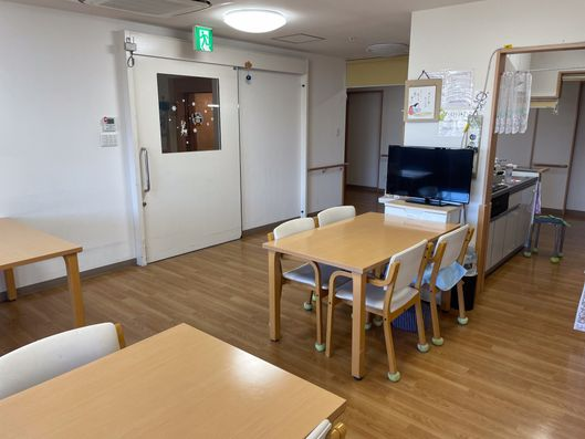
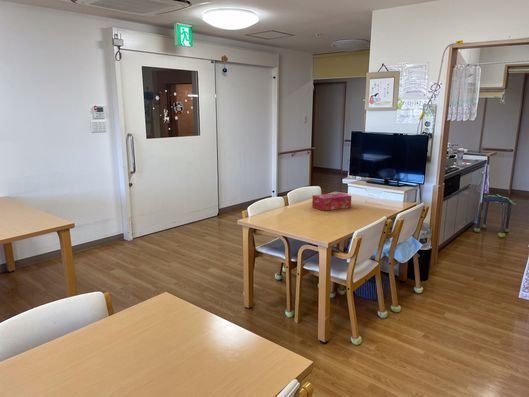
+ tissue box (331, 201)
